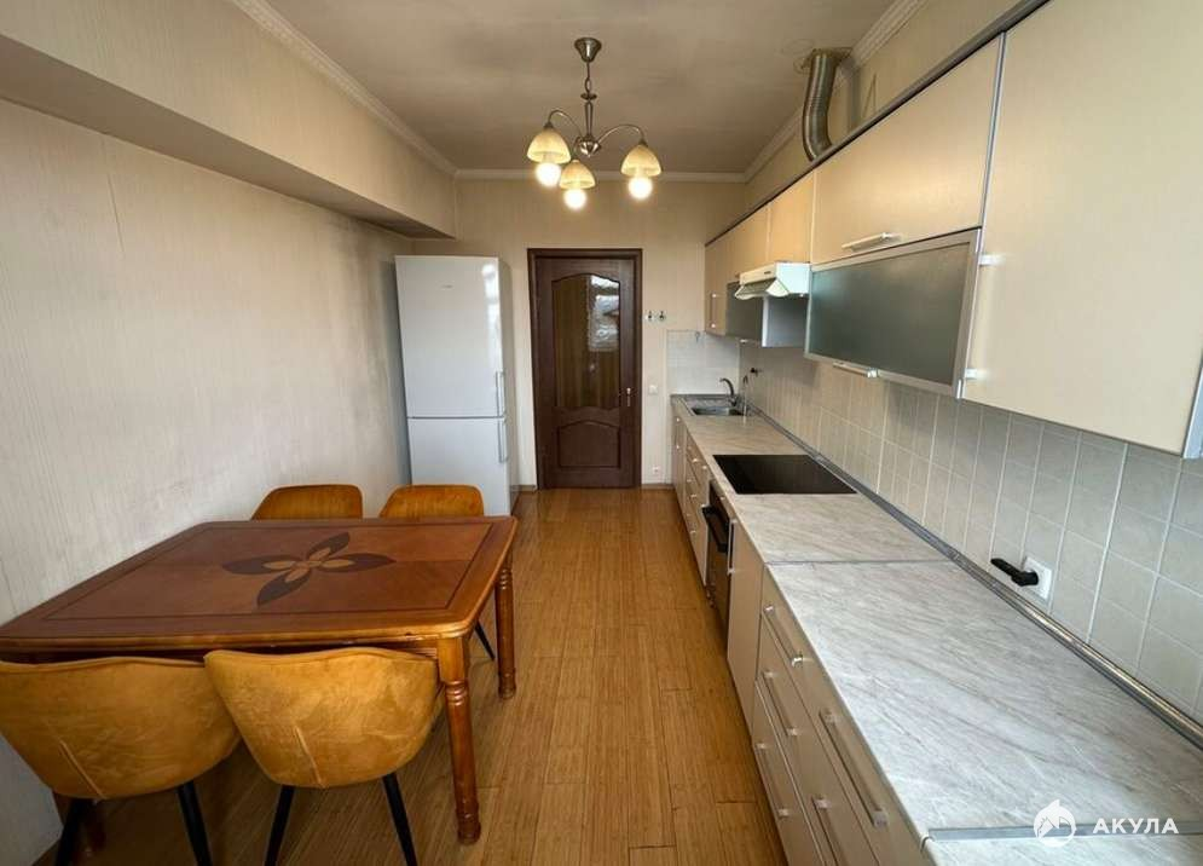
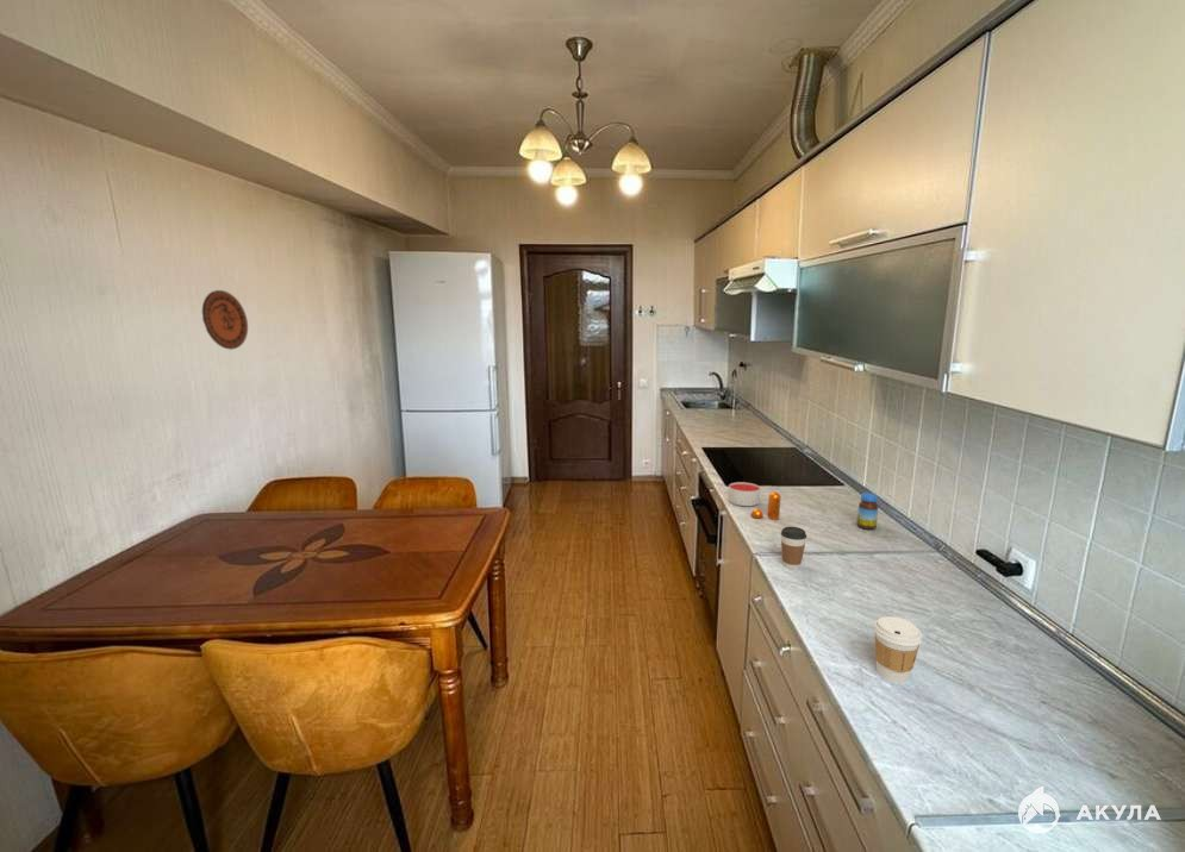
+ decorative plate (225, 320)
+ pepper shaker (768, 503)
+ jar (867, 510)
+ coffee cup (894, 649)
+ coffee cup (792, 547)
+ candle (743, 493)
